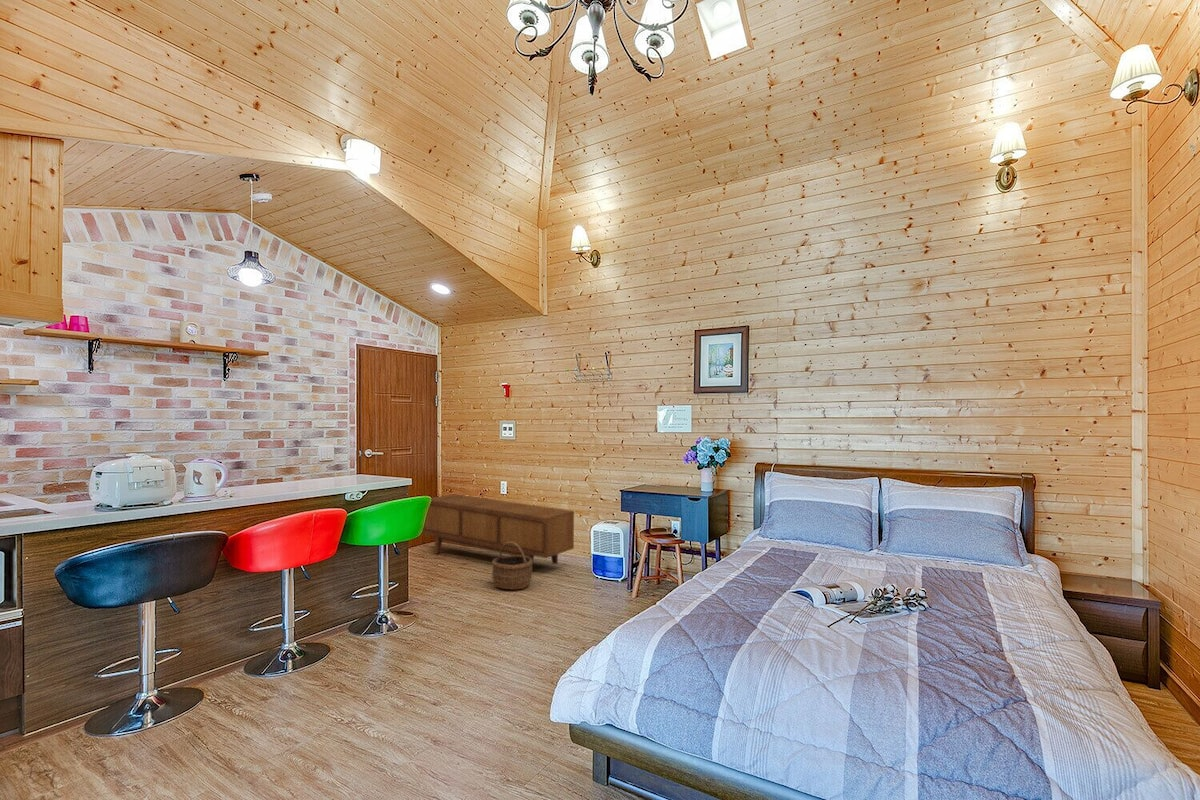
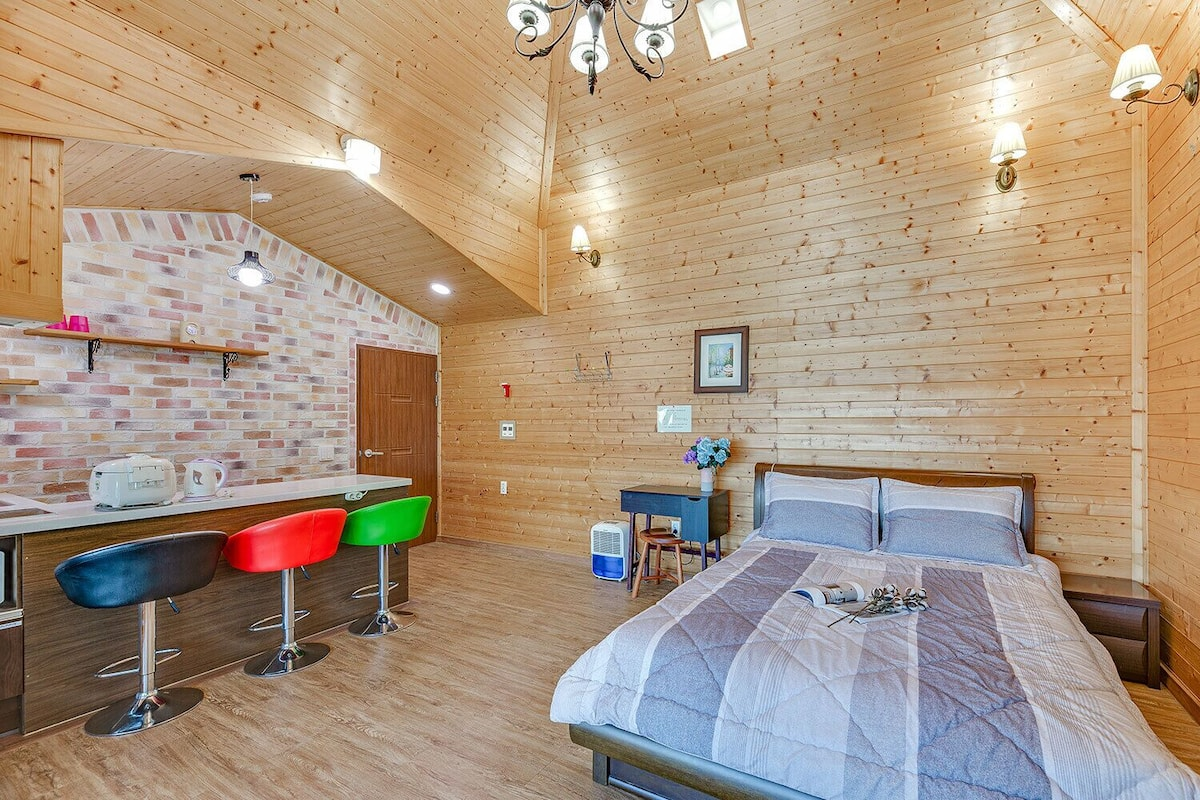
- sideboard (494, 531)
- wicker basket (512, 563)
